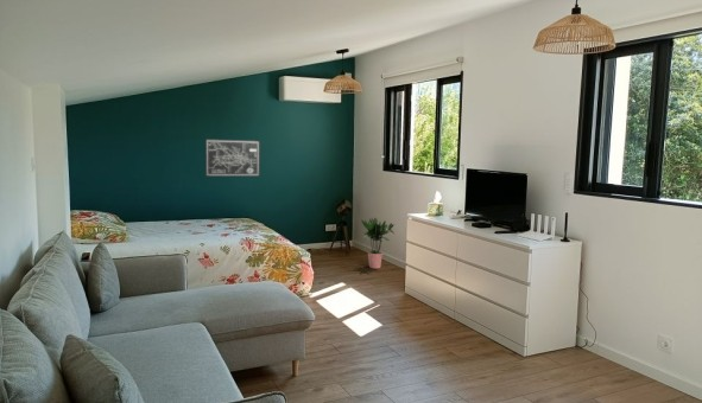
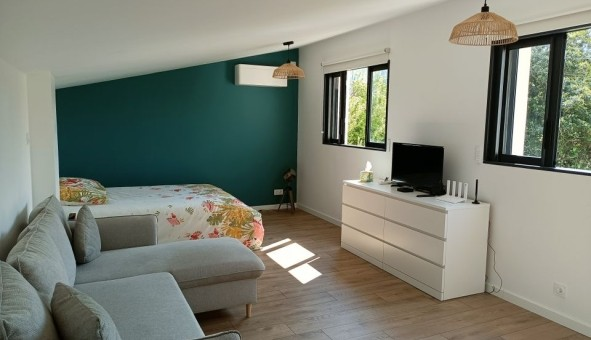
- wall art (233, 158)
- potted plant (380, 242)
